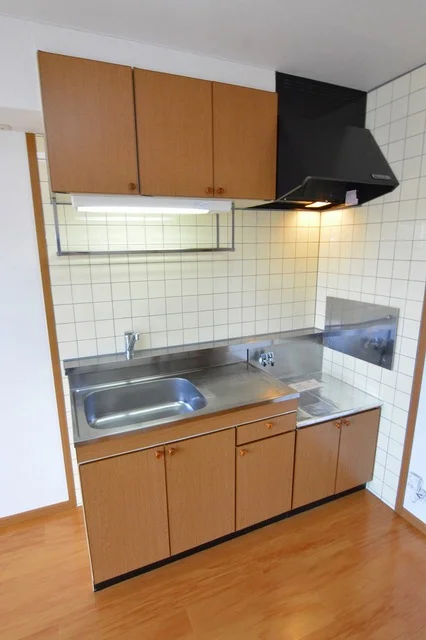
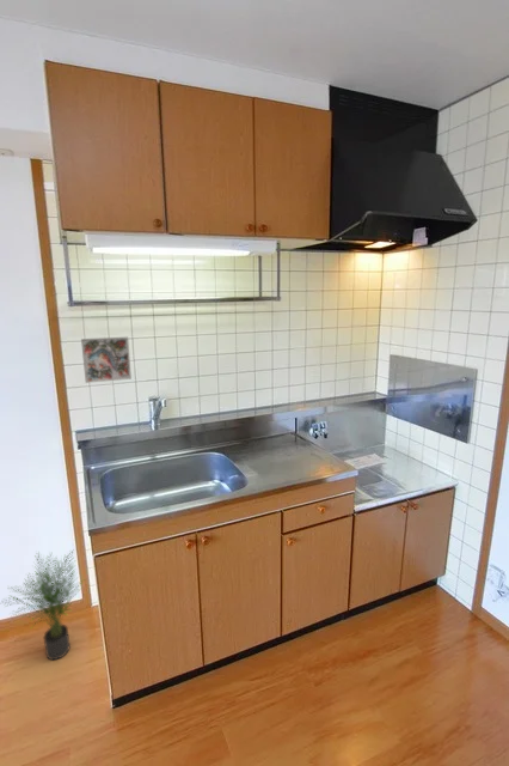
+ potted plant (44, 607)
+ decorative tile (106, 359)
